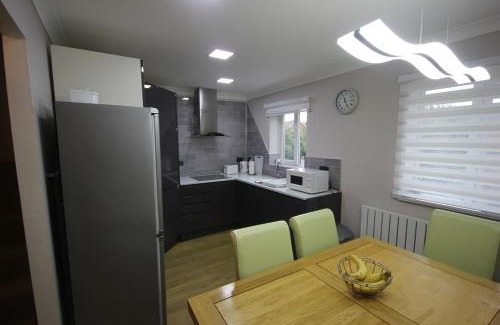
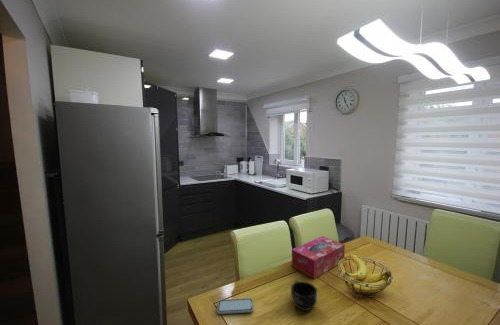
+ smartphone (235, 305)
+ tissue box (318, 255)
+ mug (302, 294)
